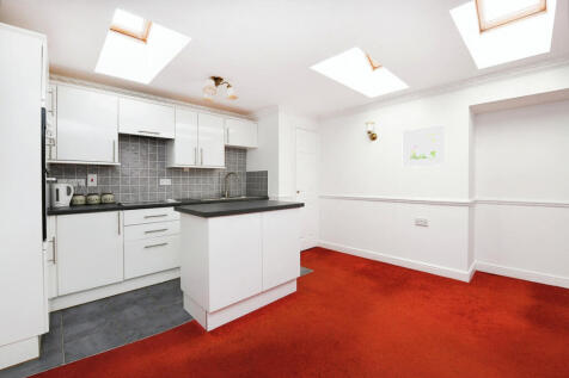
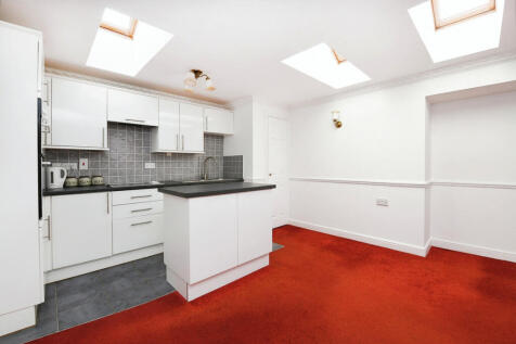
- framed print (422, 147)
